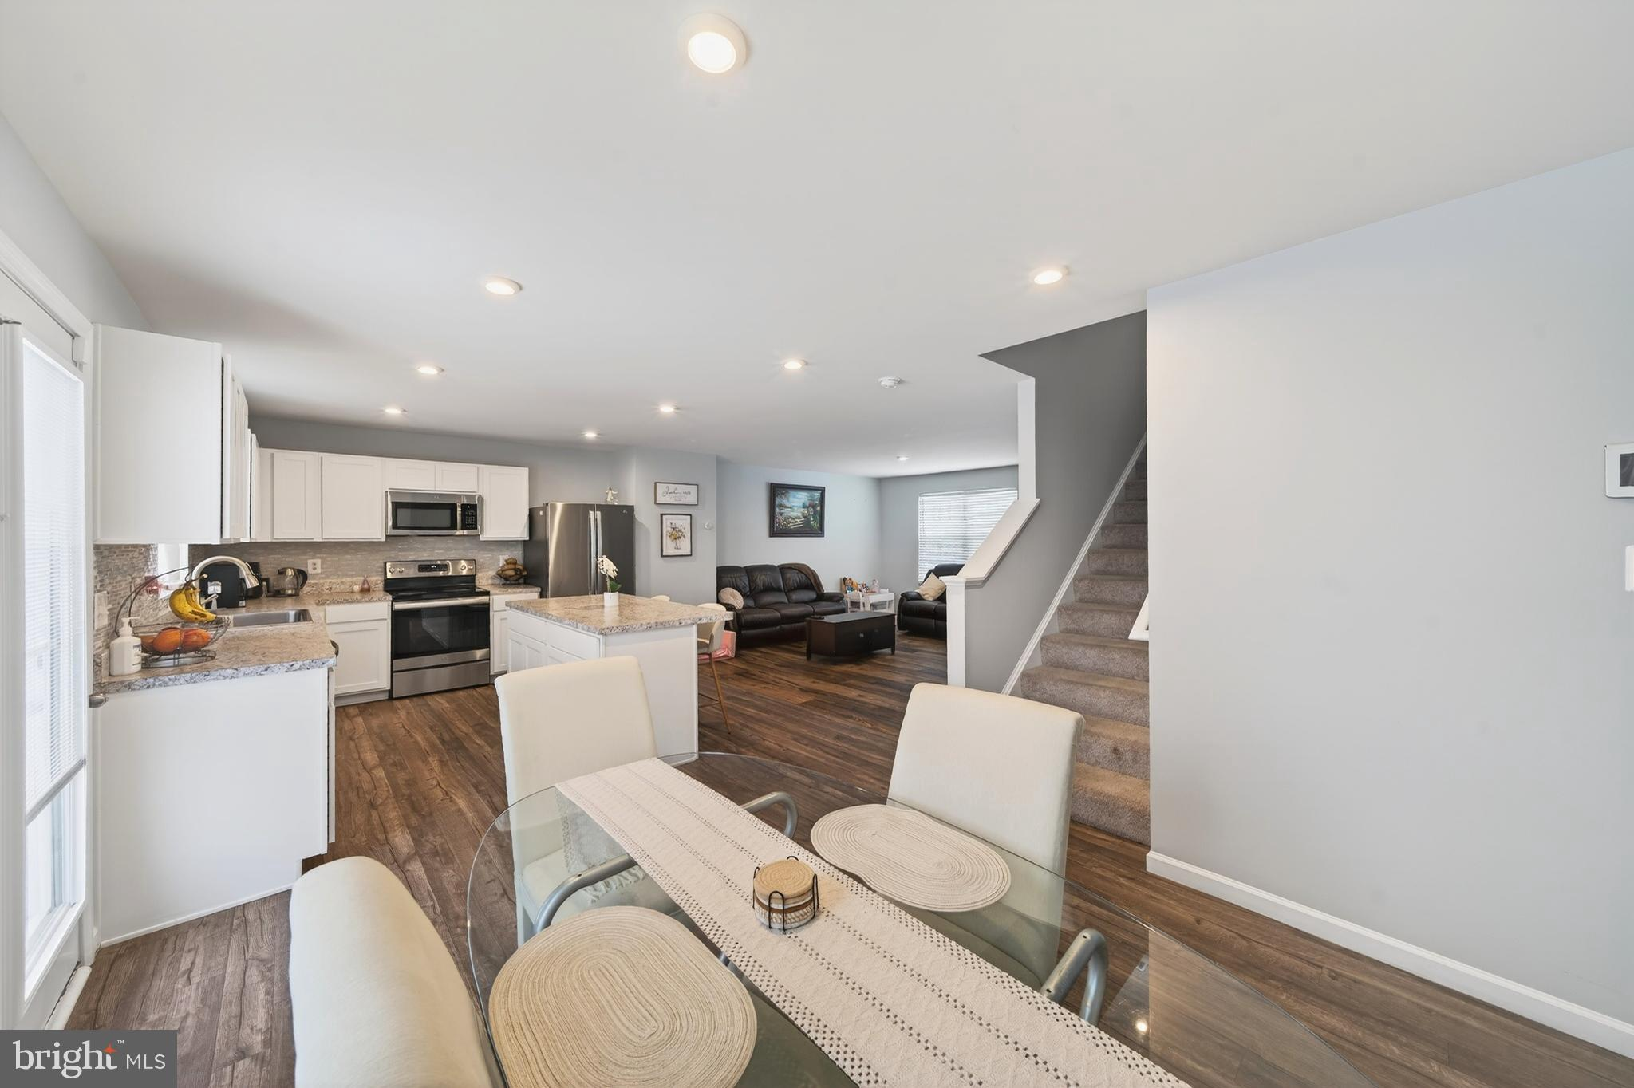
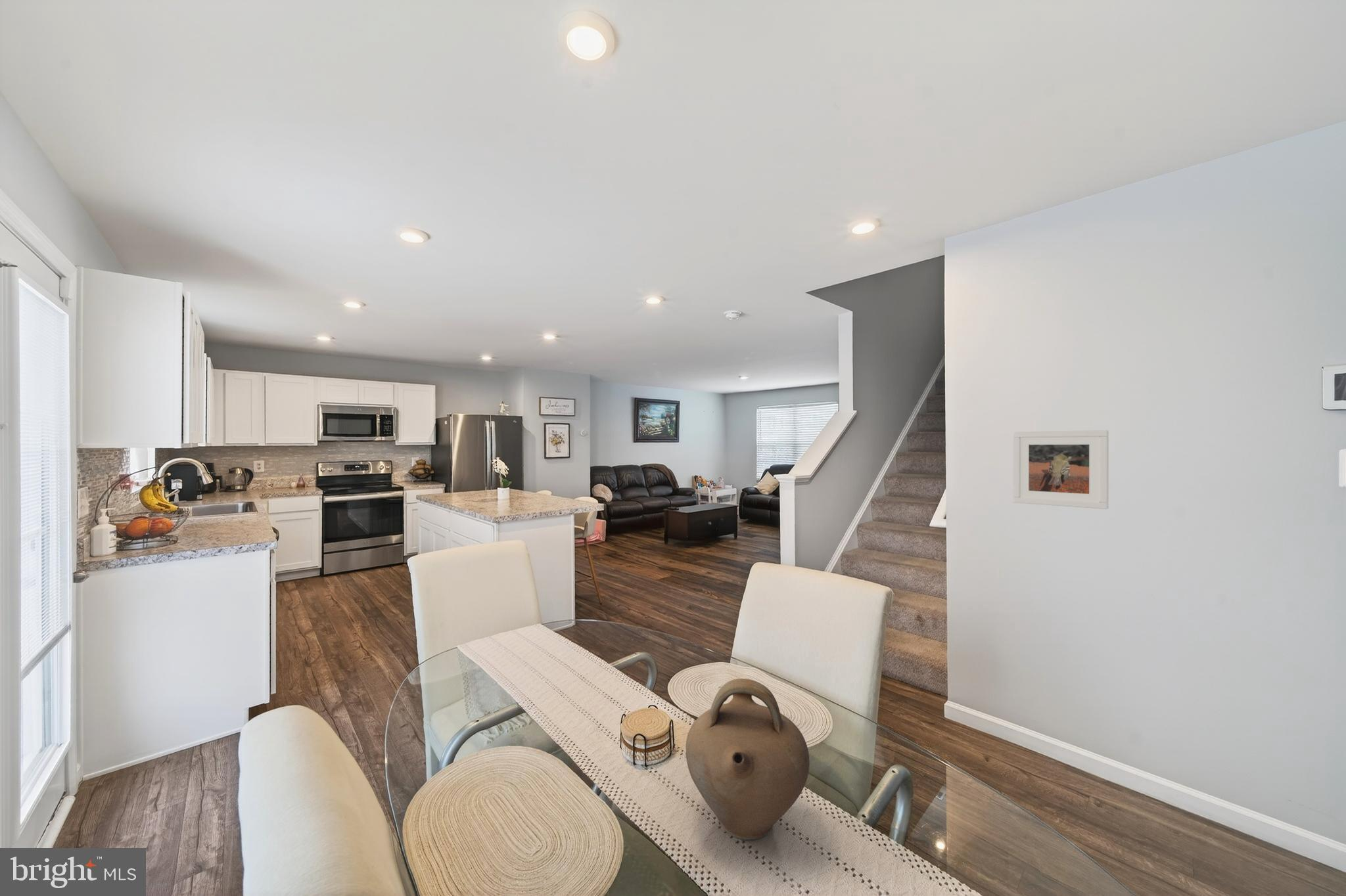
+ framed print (1058, 468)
+ jug (746, 752)
